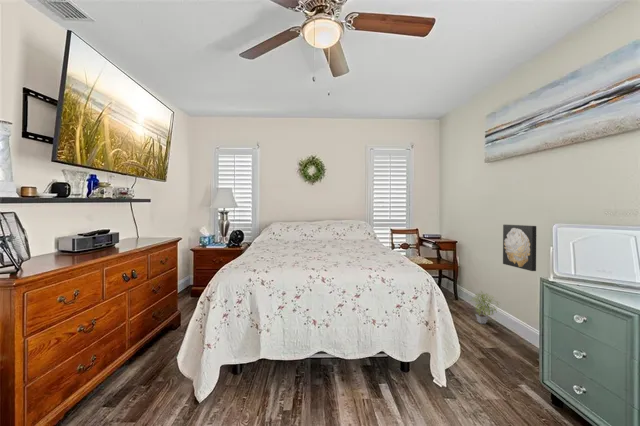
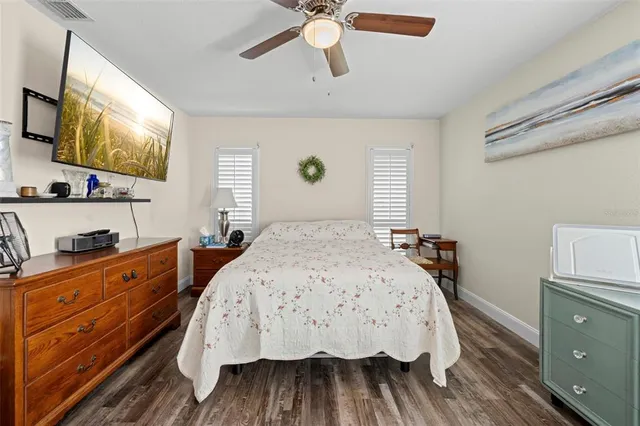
- potted plant (484, 306)
- wall art (518, 246)
